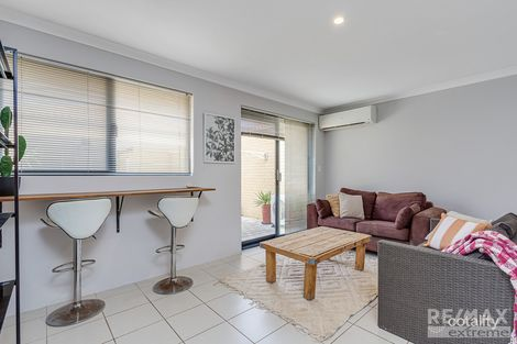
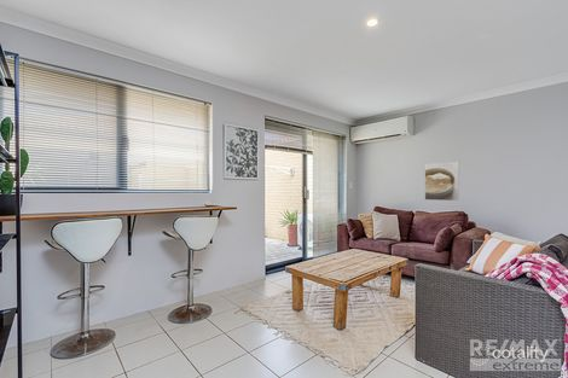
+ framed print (441, 181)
